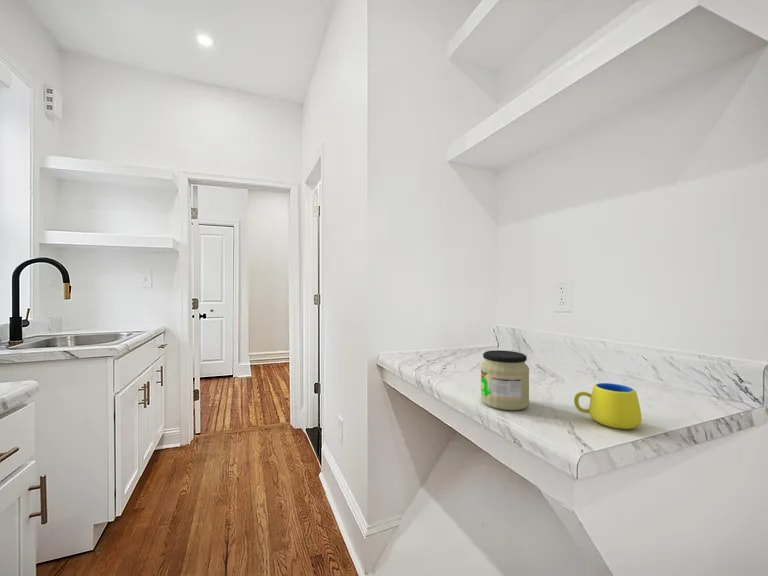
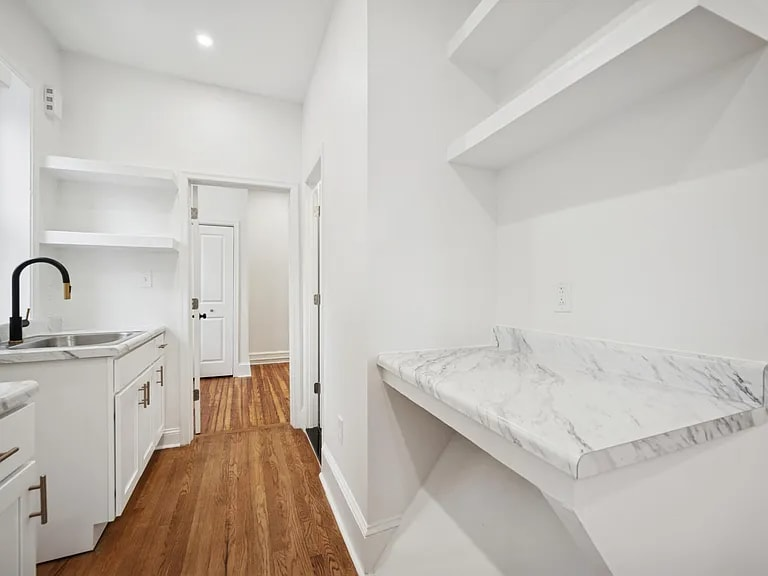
- jar (504, 378)
- mug (606, 403)
